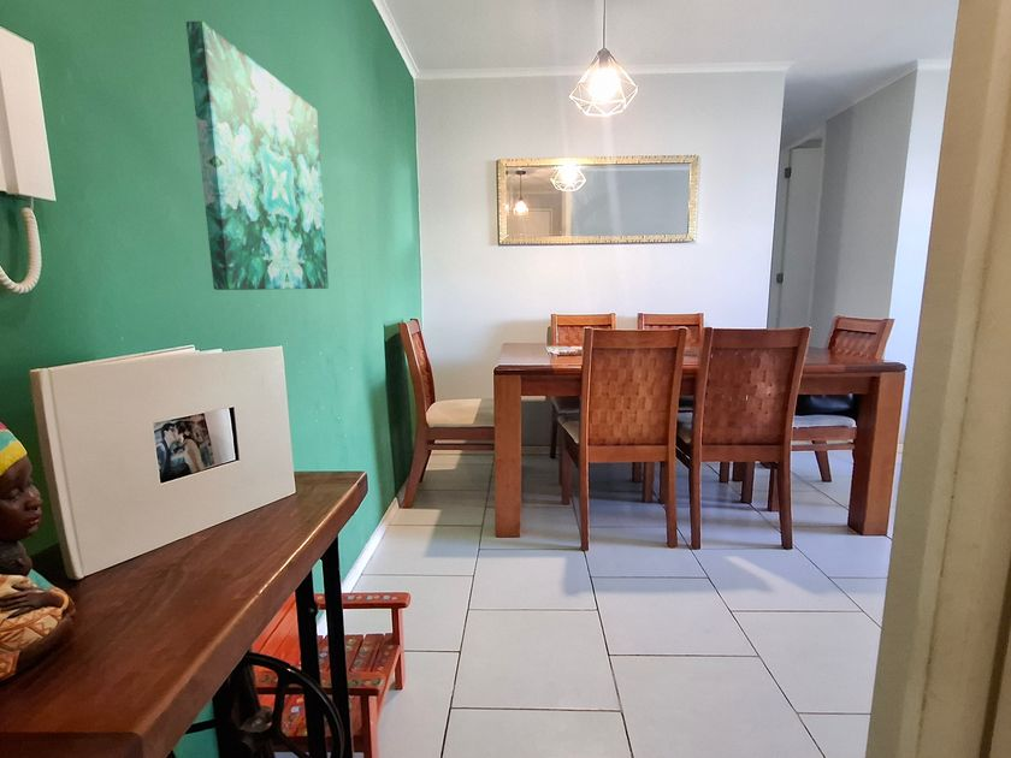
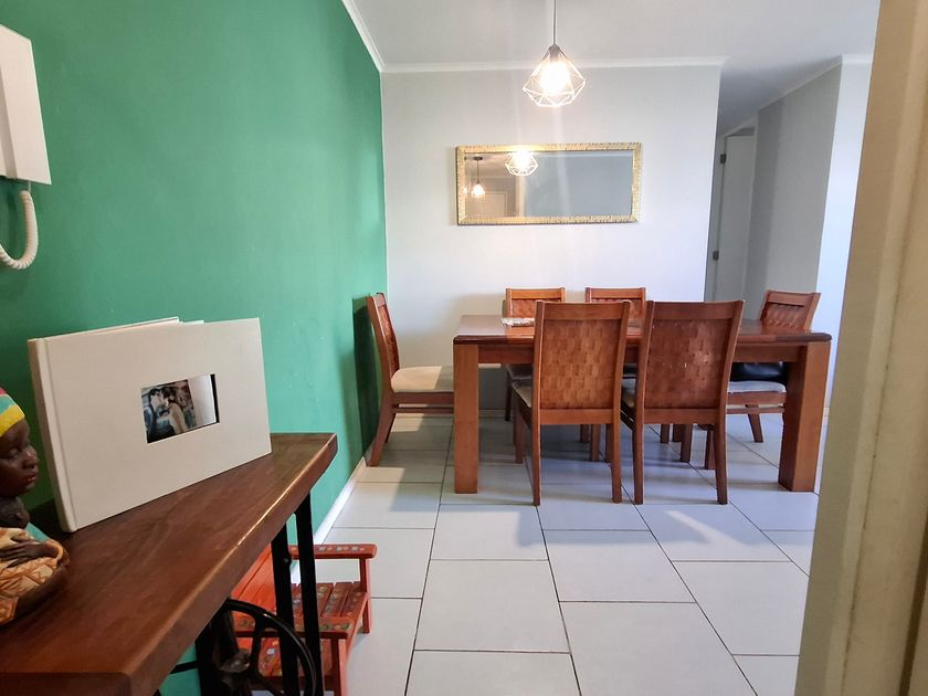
- wall art (272, 185)
